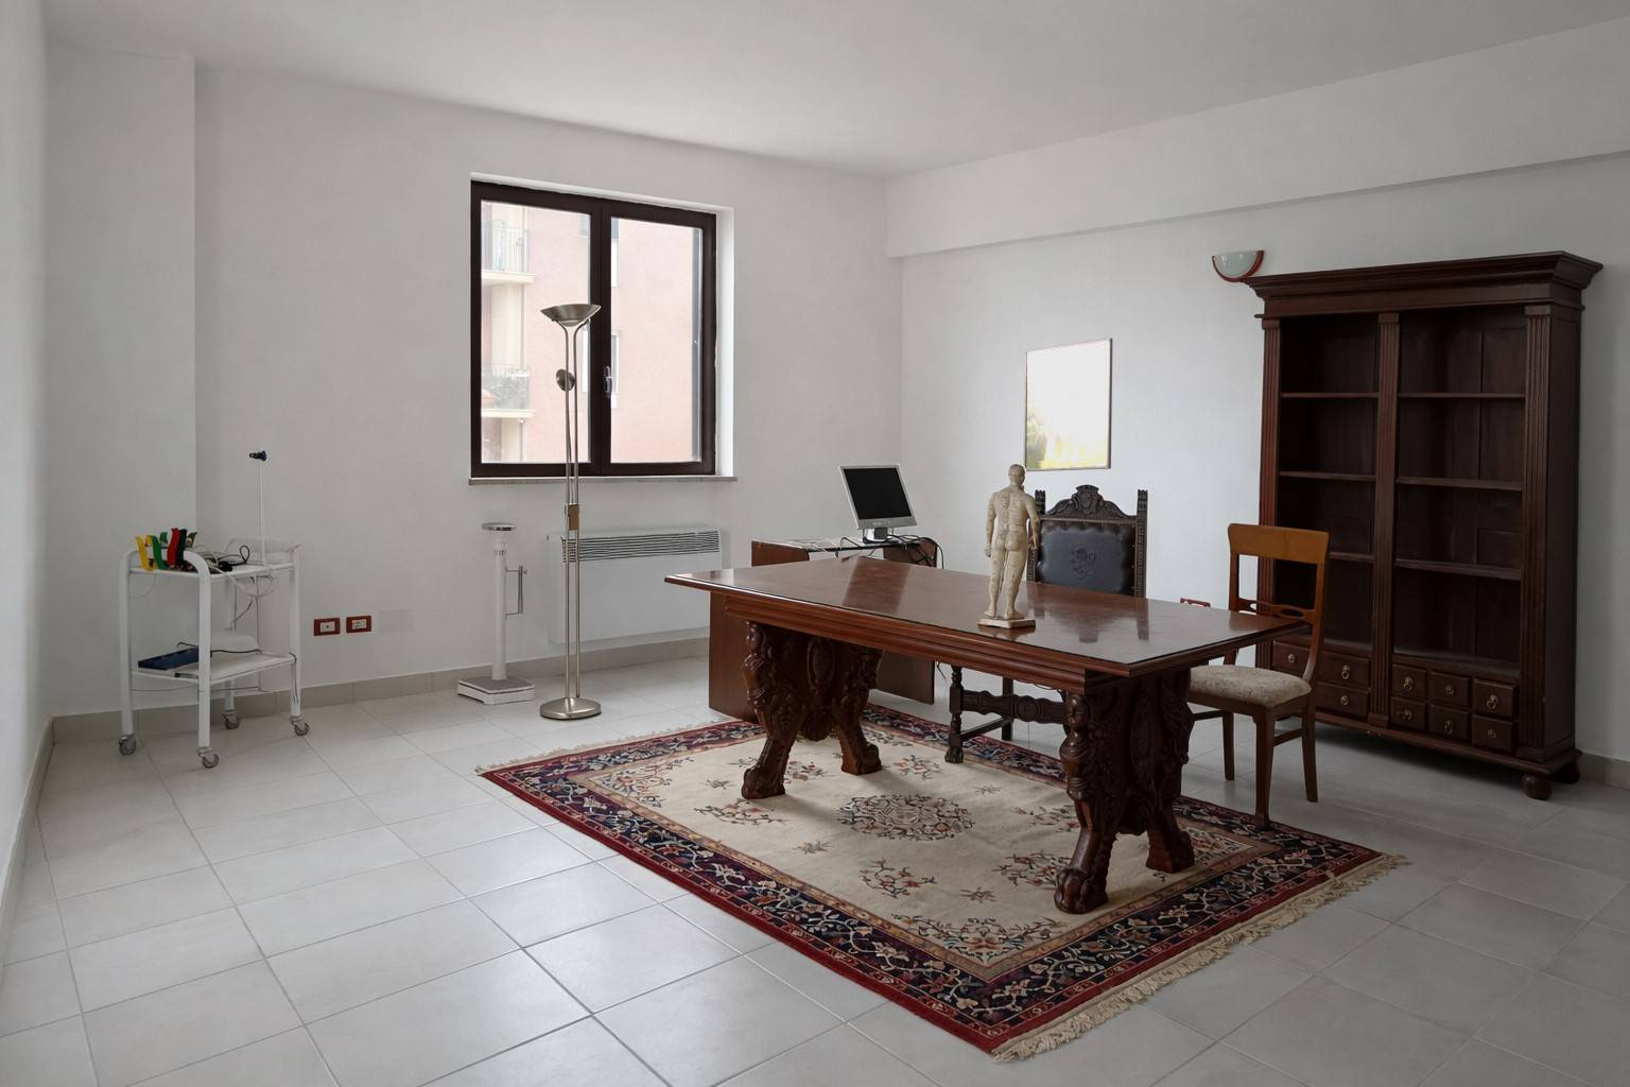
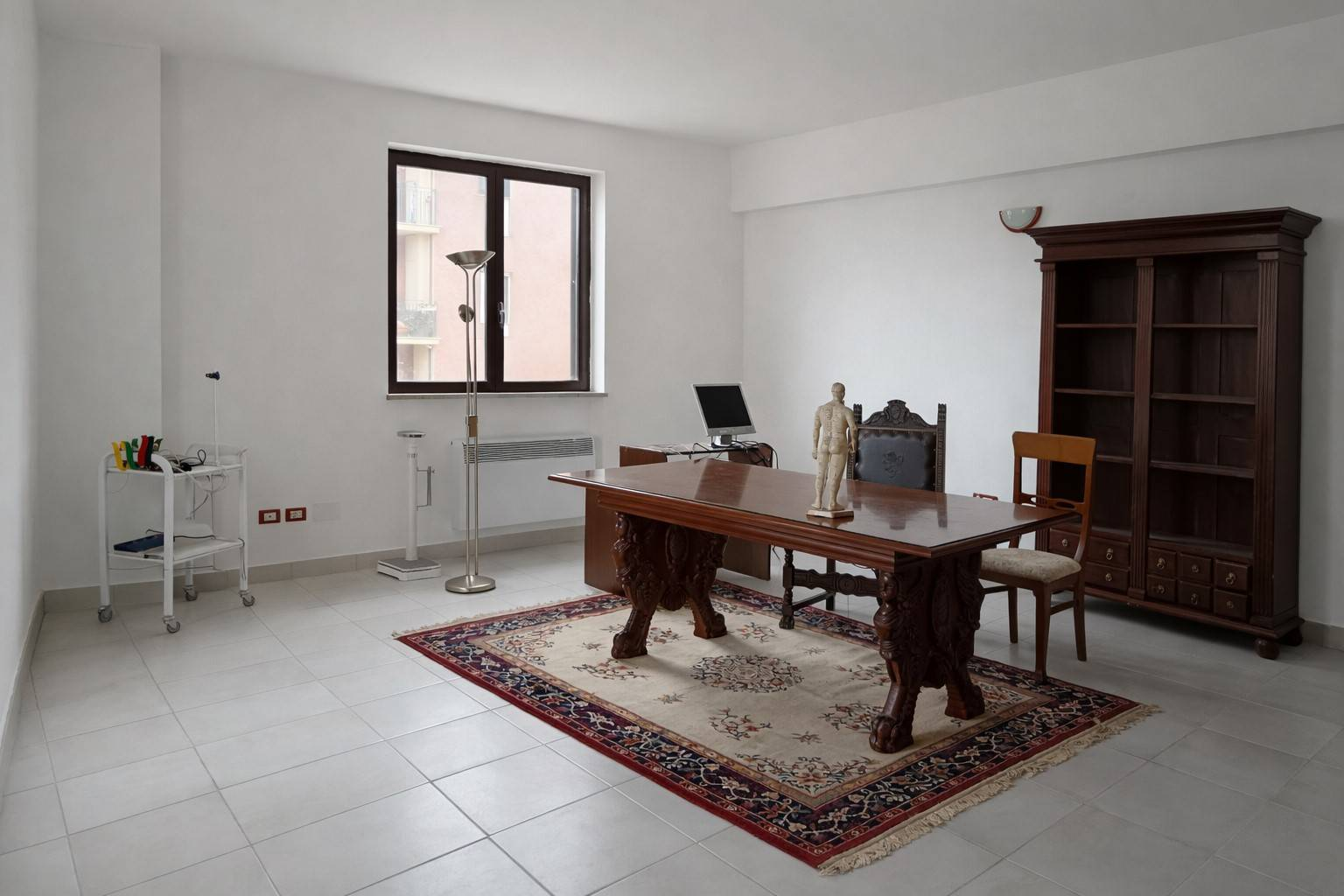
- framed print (1065, 406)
